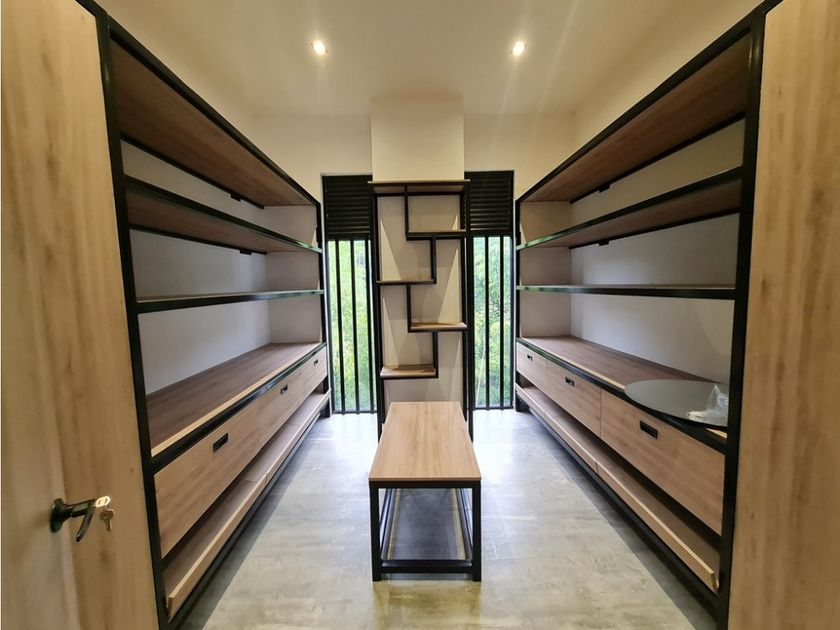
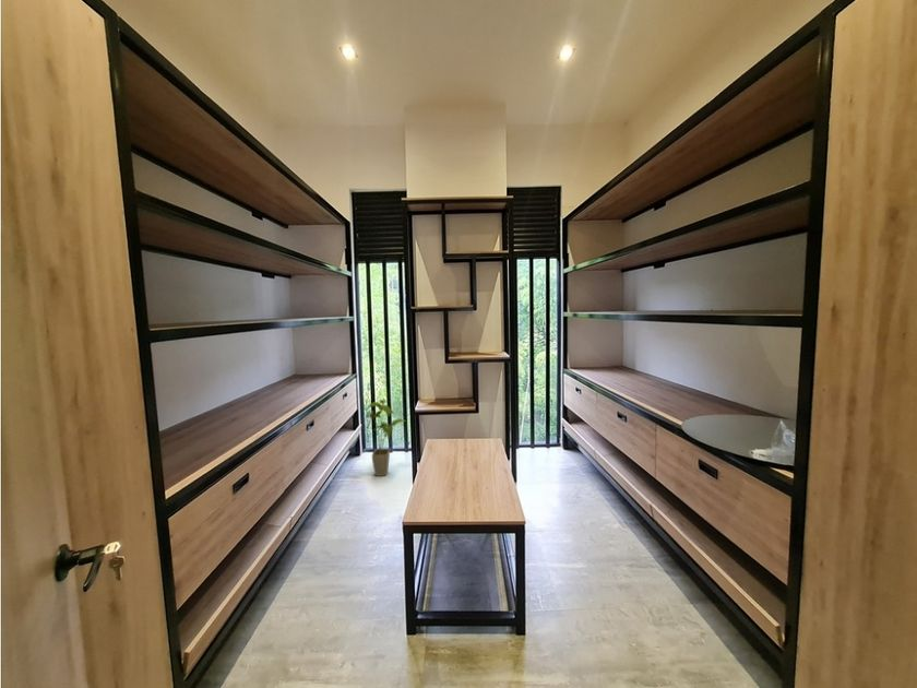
+ house plant (384, 436)
